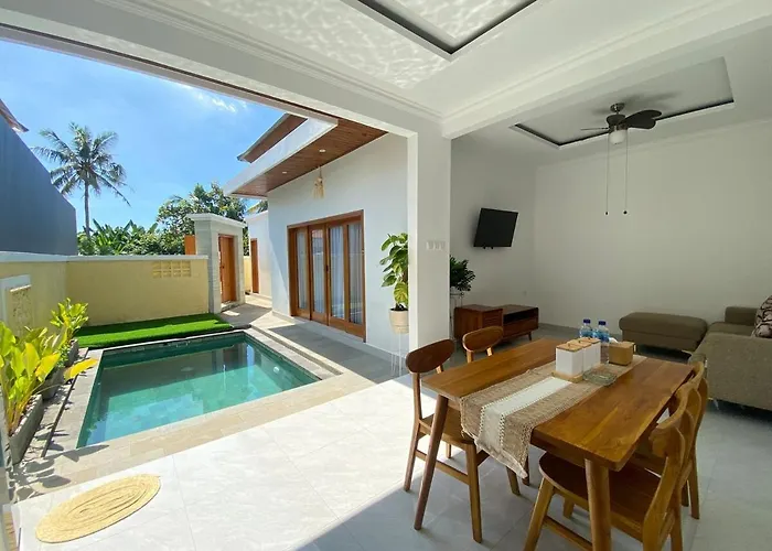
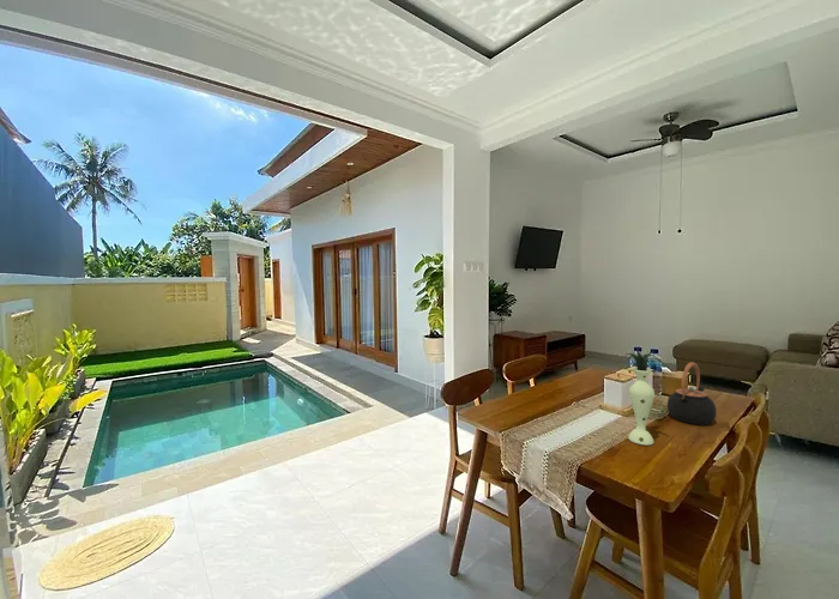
+ vase (642, 395)
+ teapot (693, 389)
